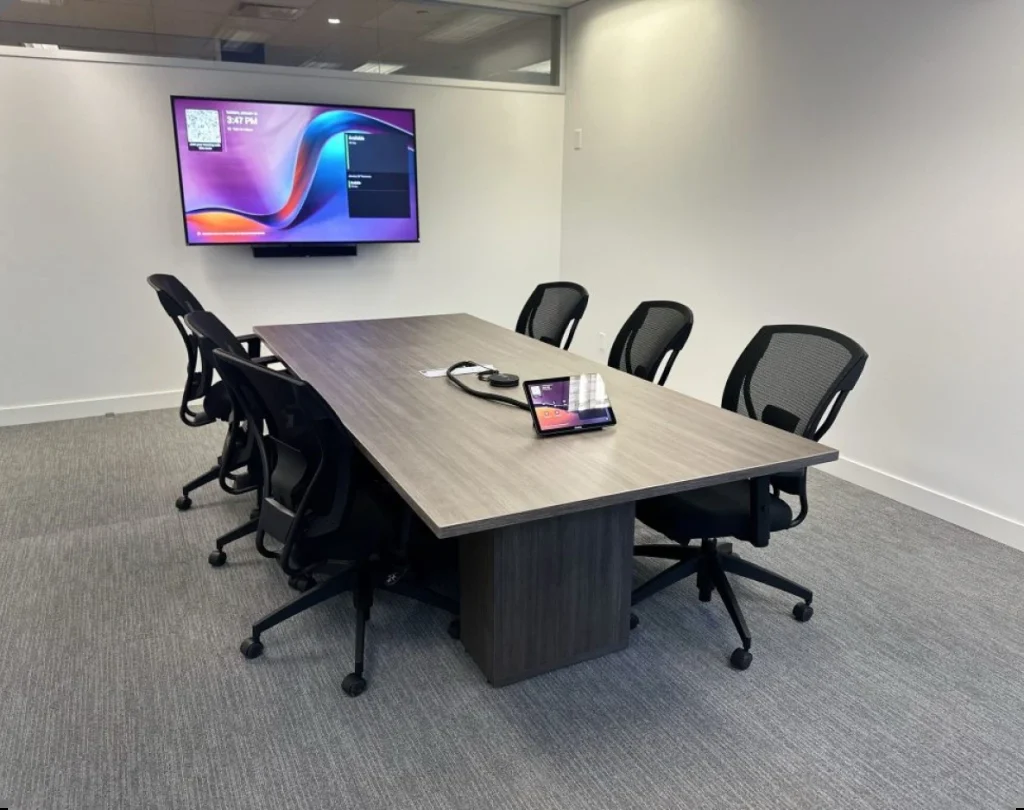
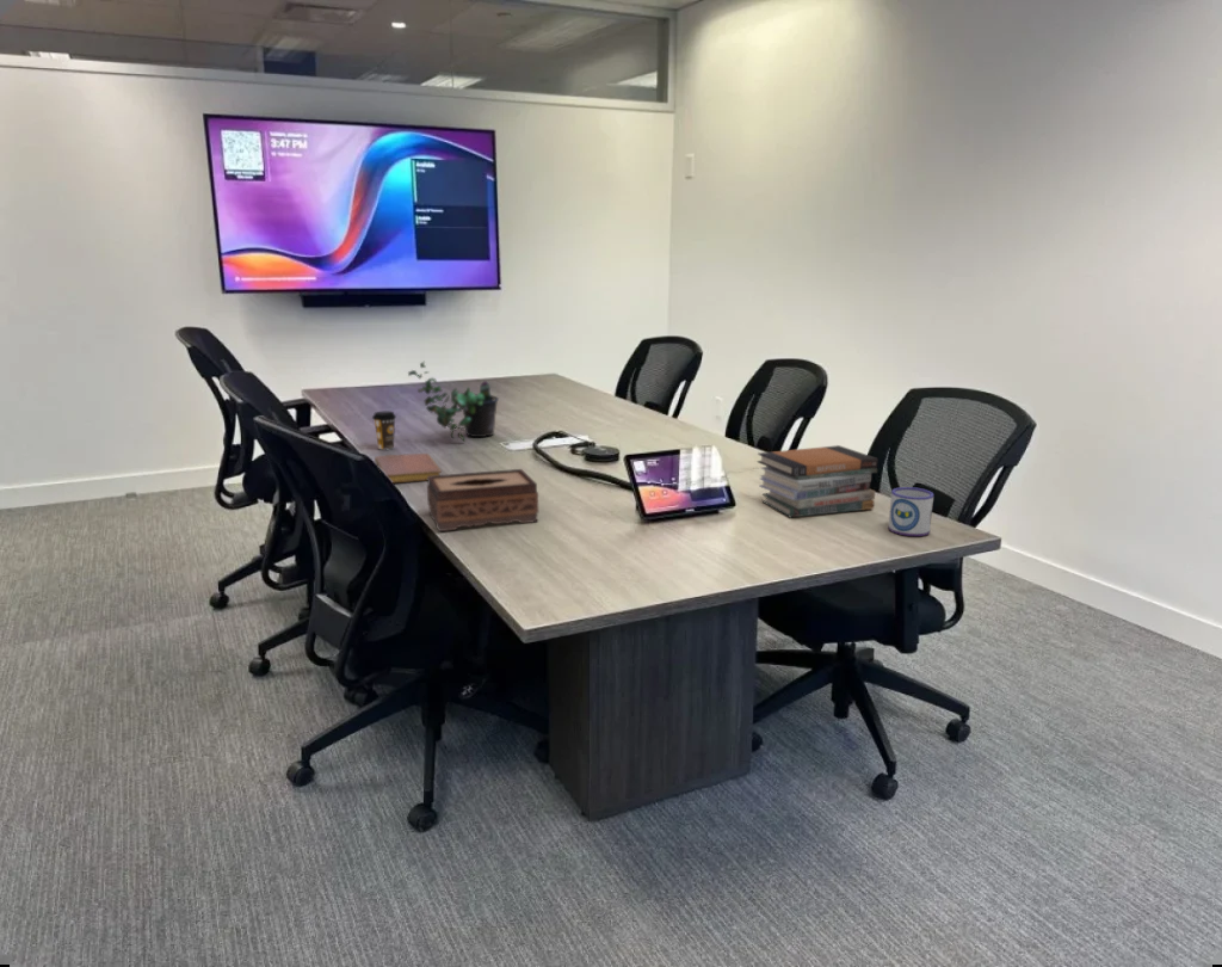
+ potted plant (459, 401)
+ notebook (407, 467)
+ tissue box (481, 498)
+ coffee cup (384, 430)
+ book stack (815, 480)
+ mug (911, 509)
